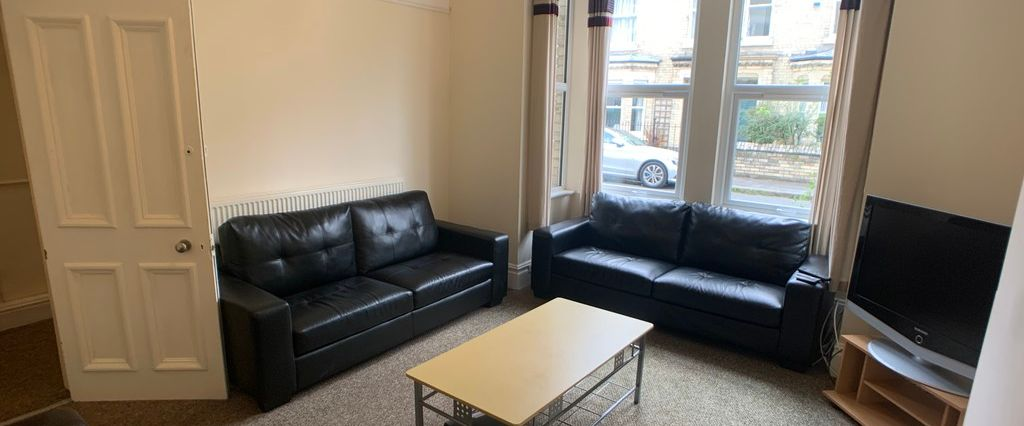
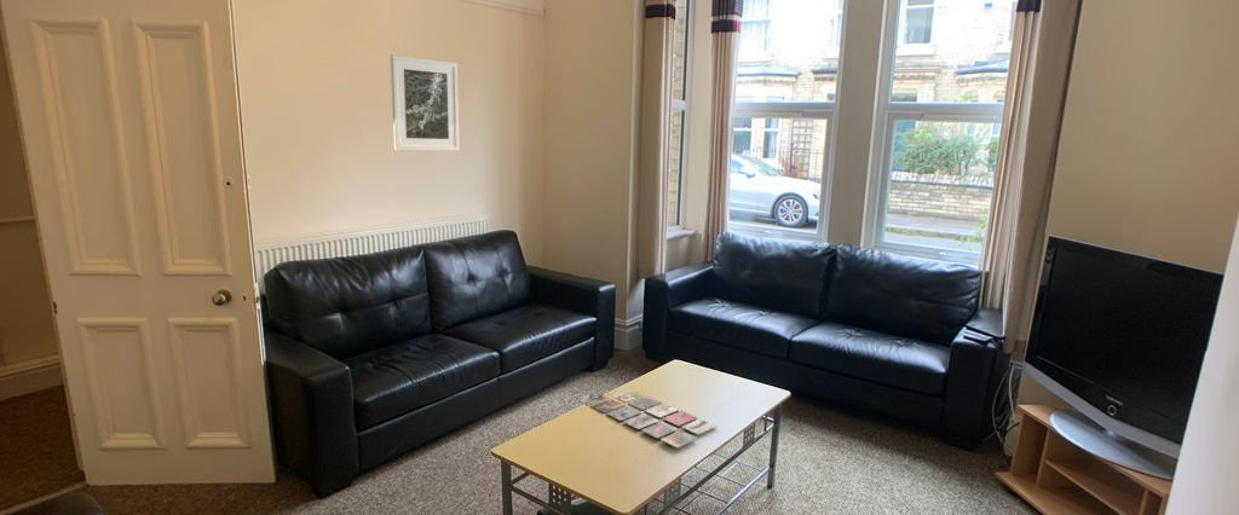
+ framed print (426, 105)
+ magazine (642, 413)
